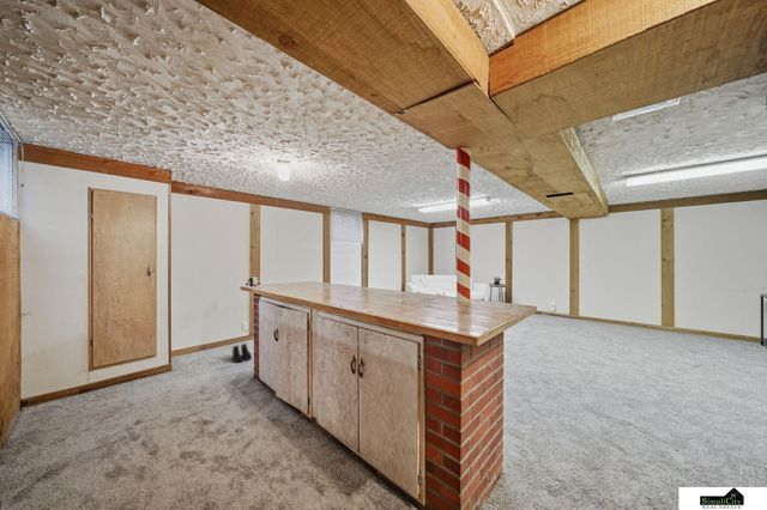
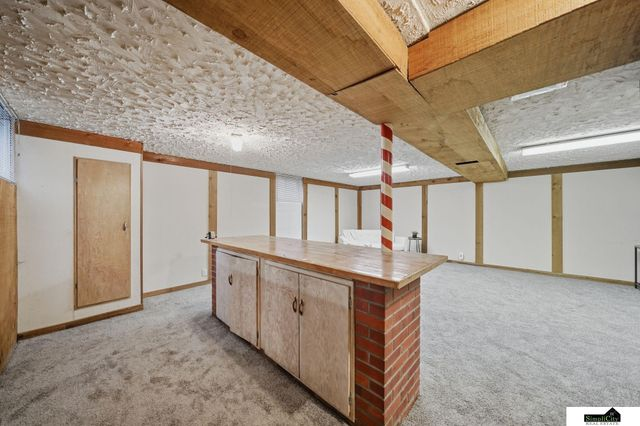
- boots (241, 352)
